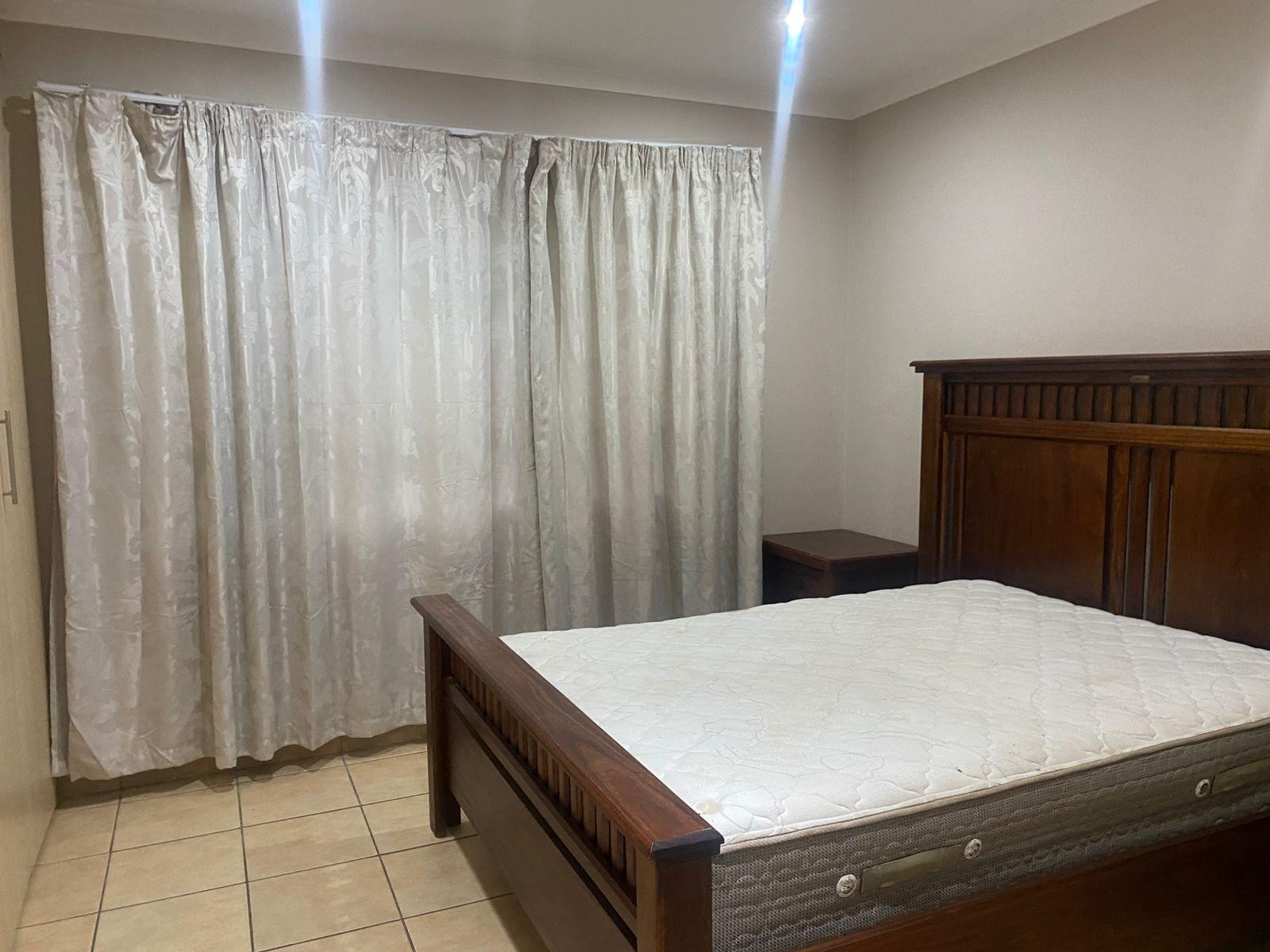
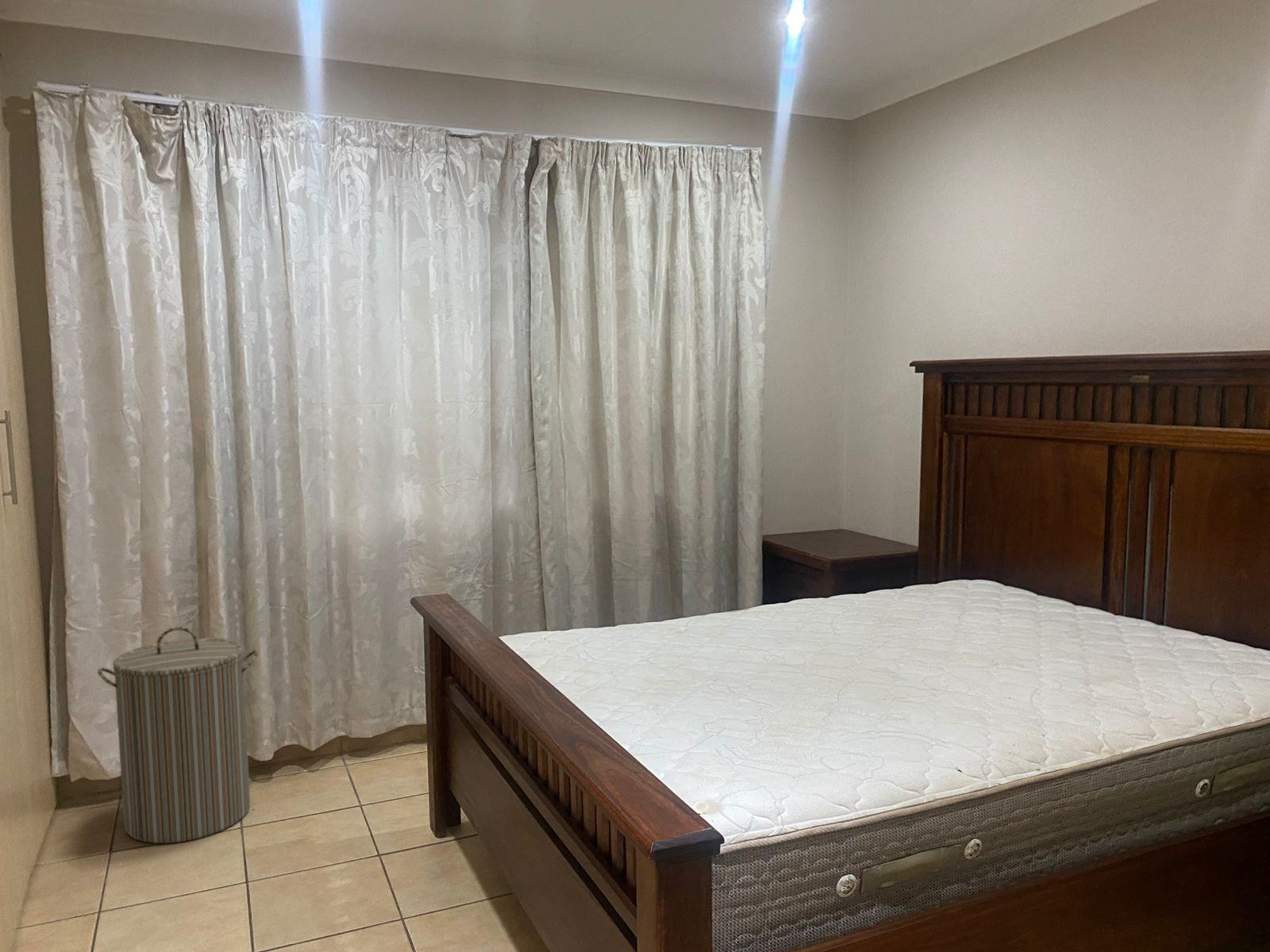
+ laundry hamper (183, 723)
